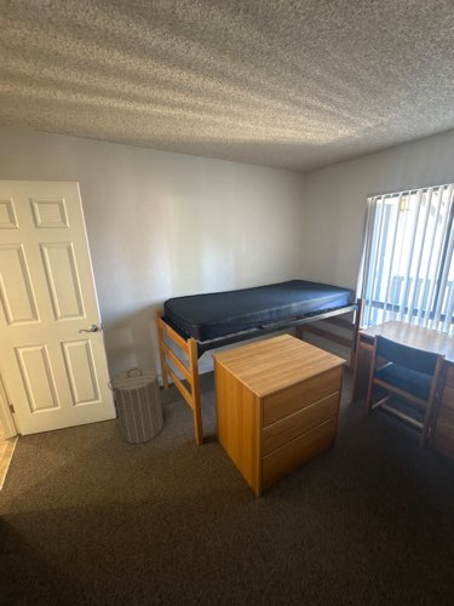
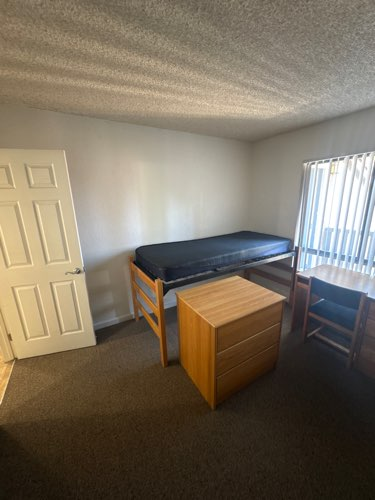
- laundry hamper (138, 399)
